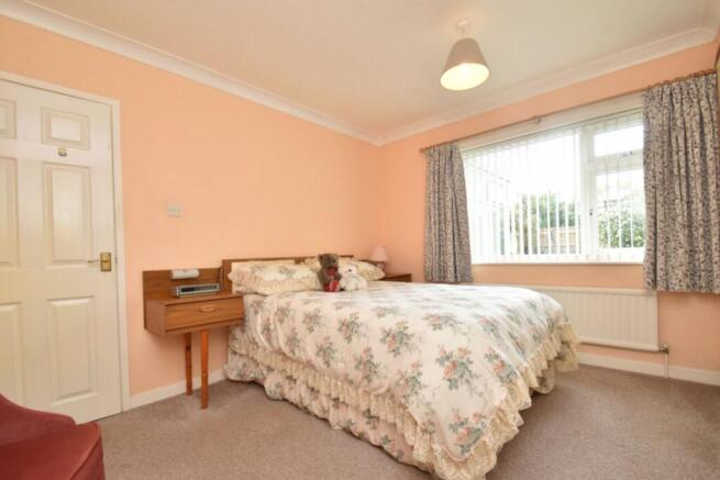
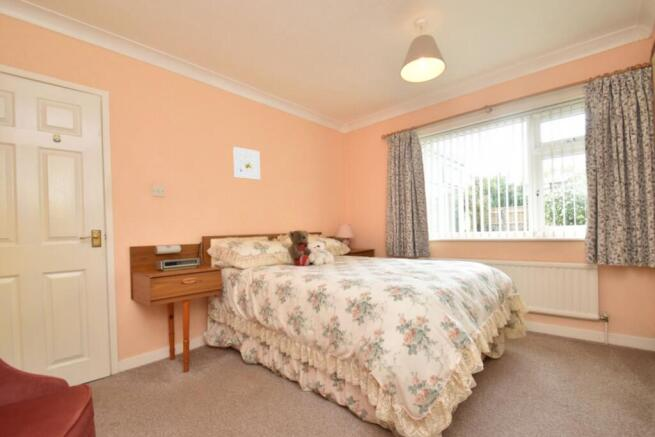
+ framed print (247, 163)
